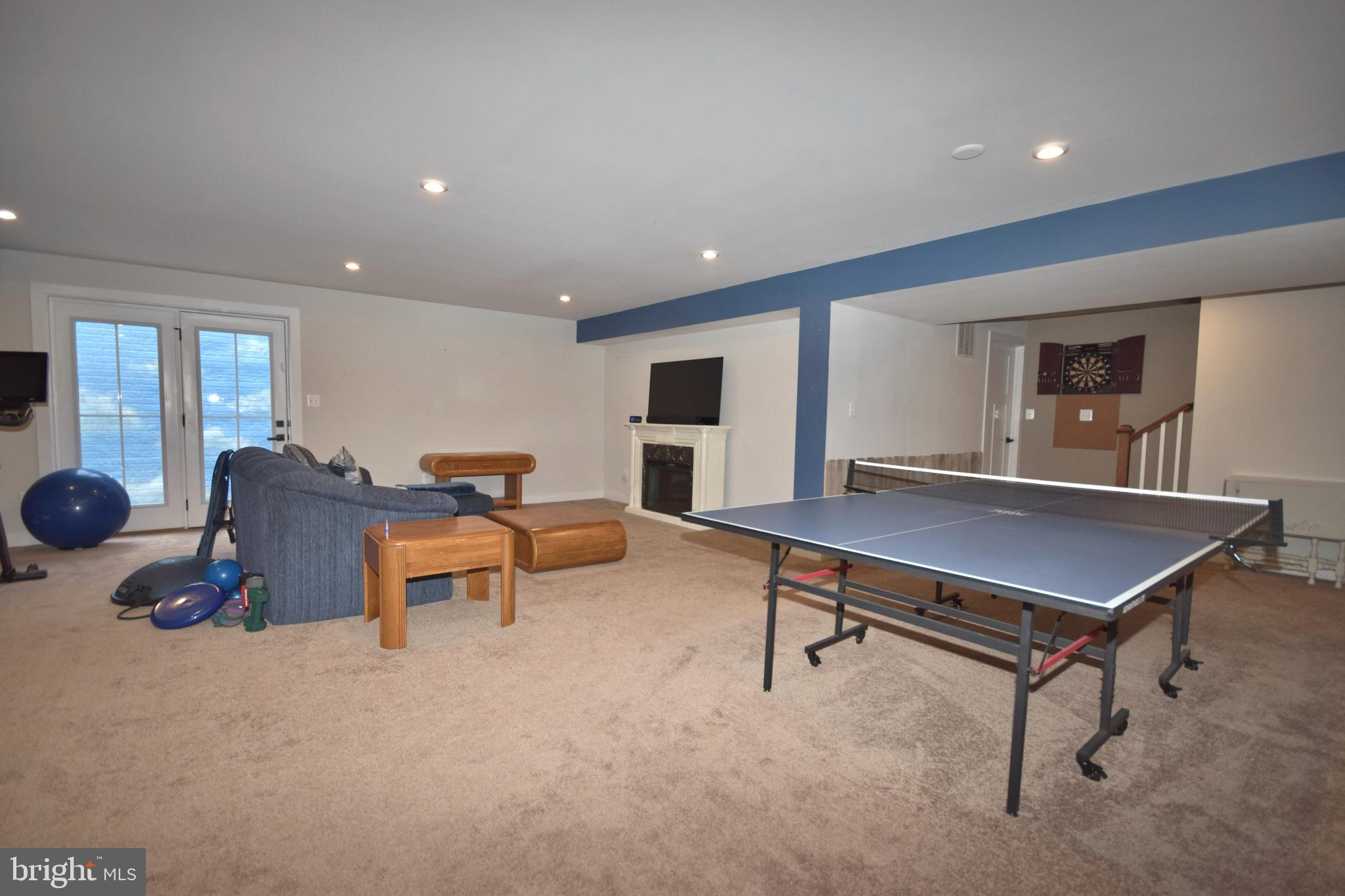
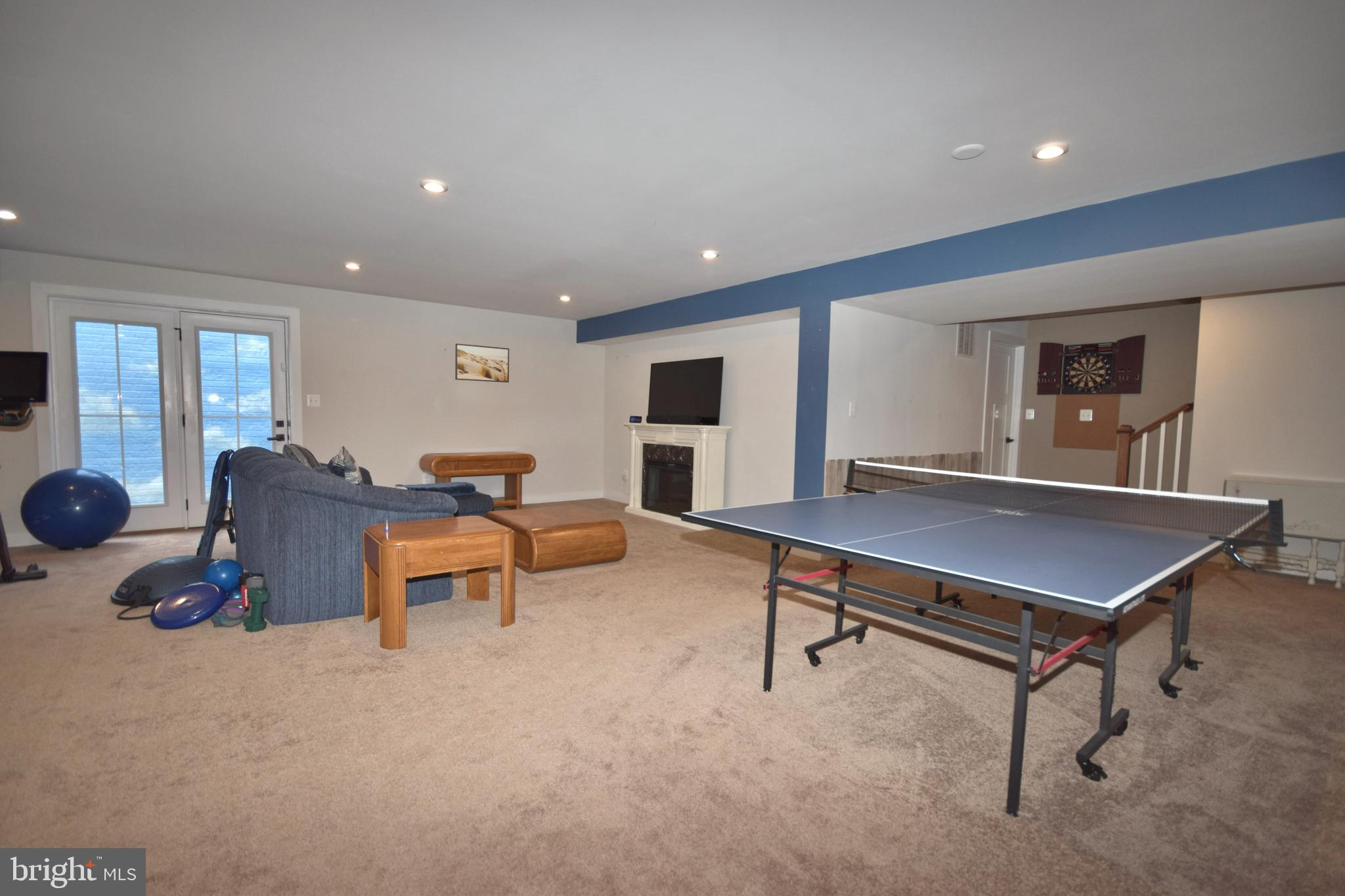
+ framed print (483, 363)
